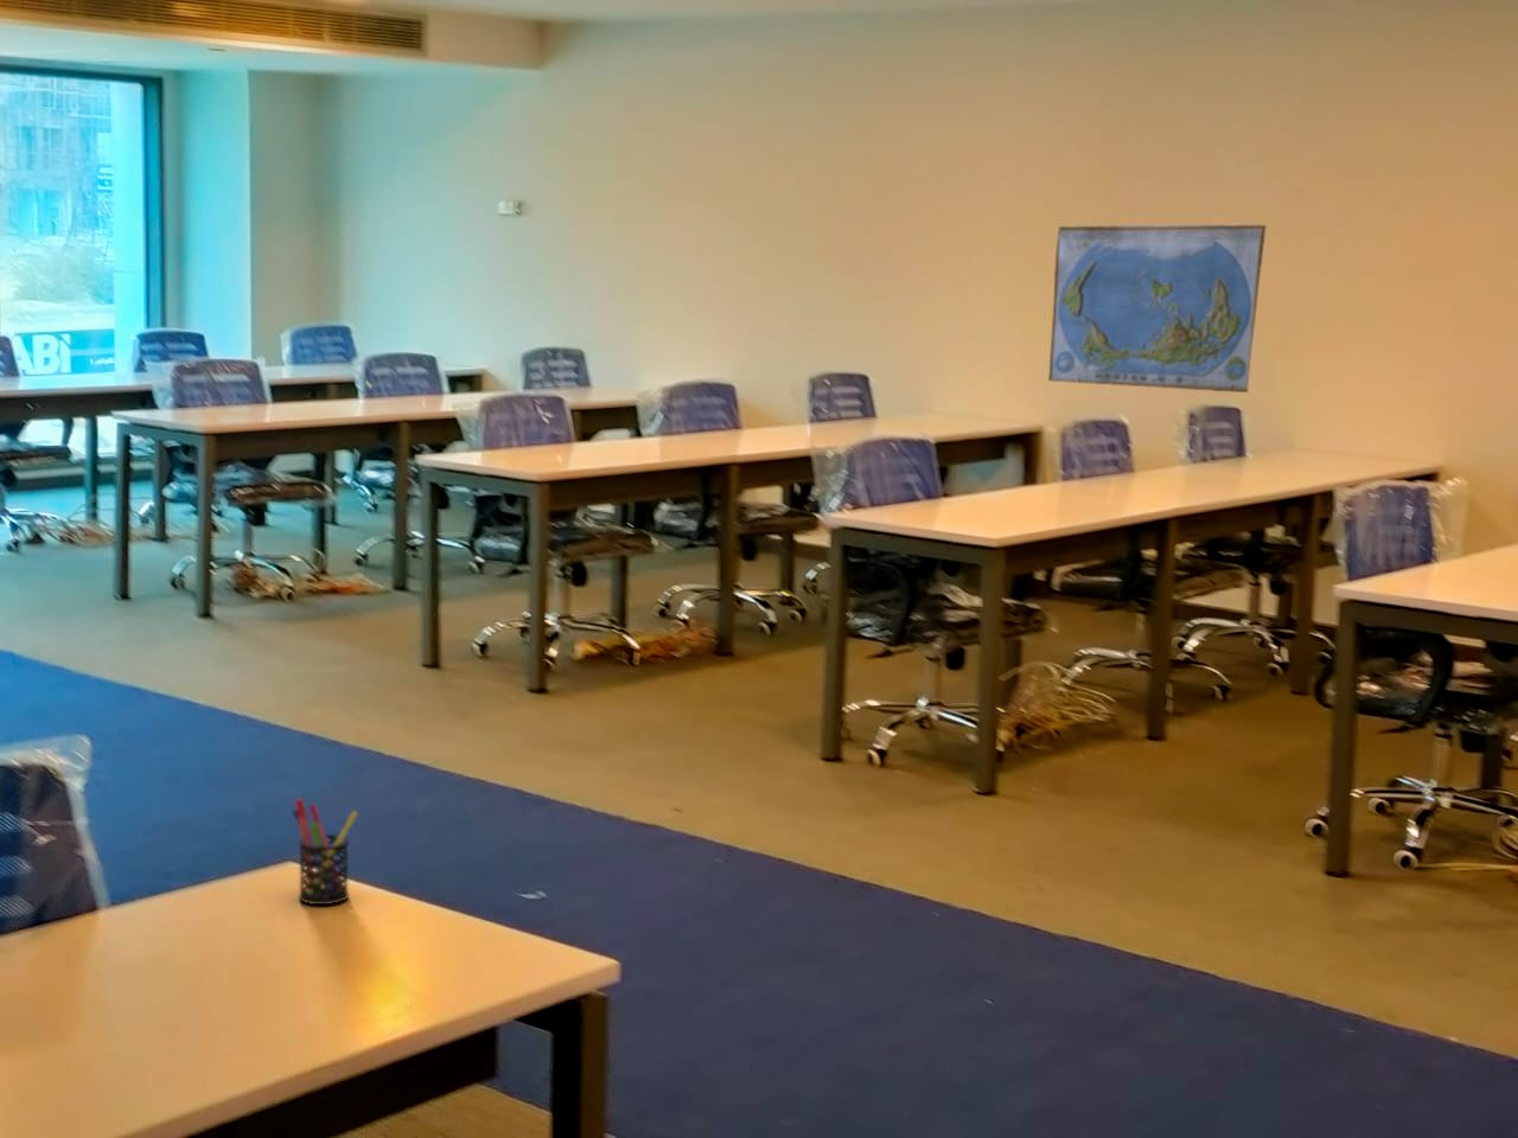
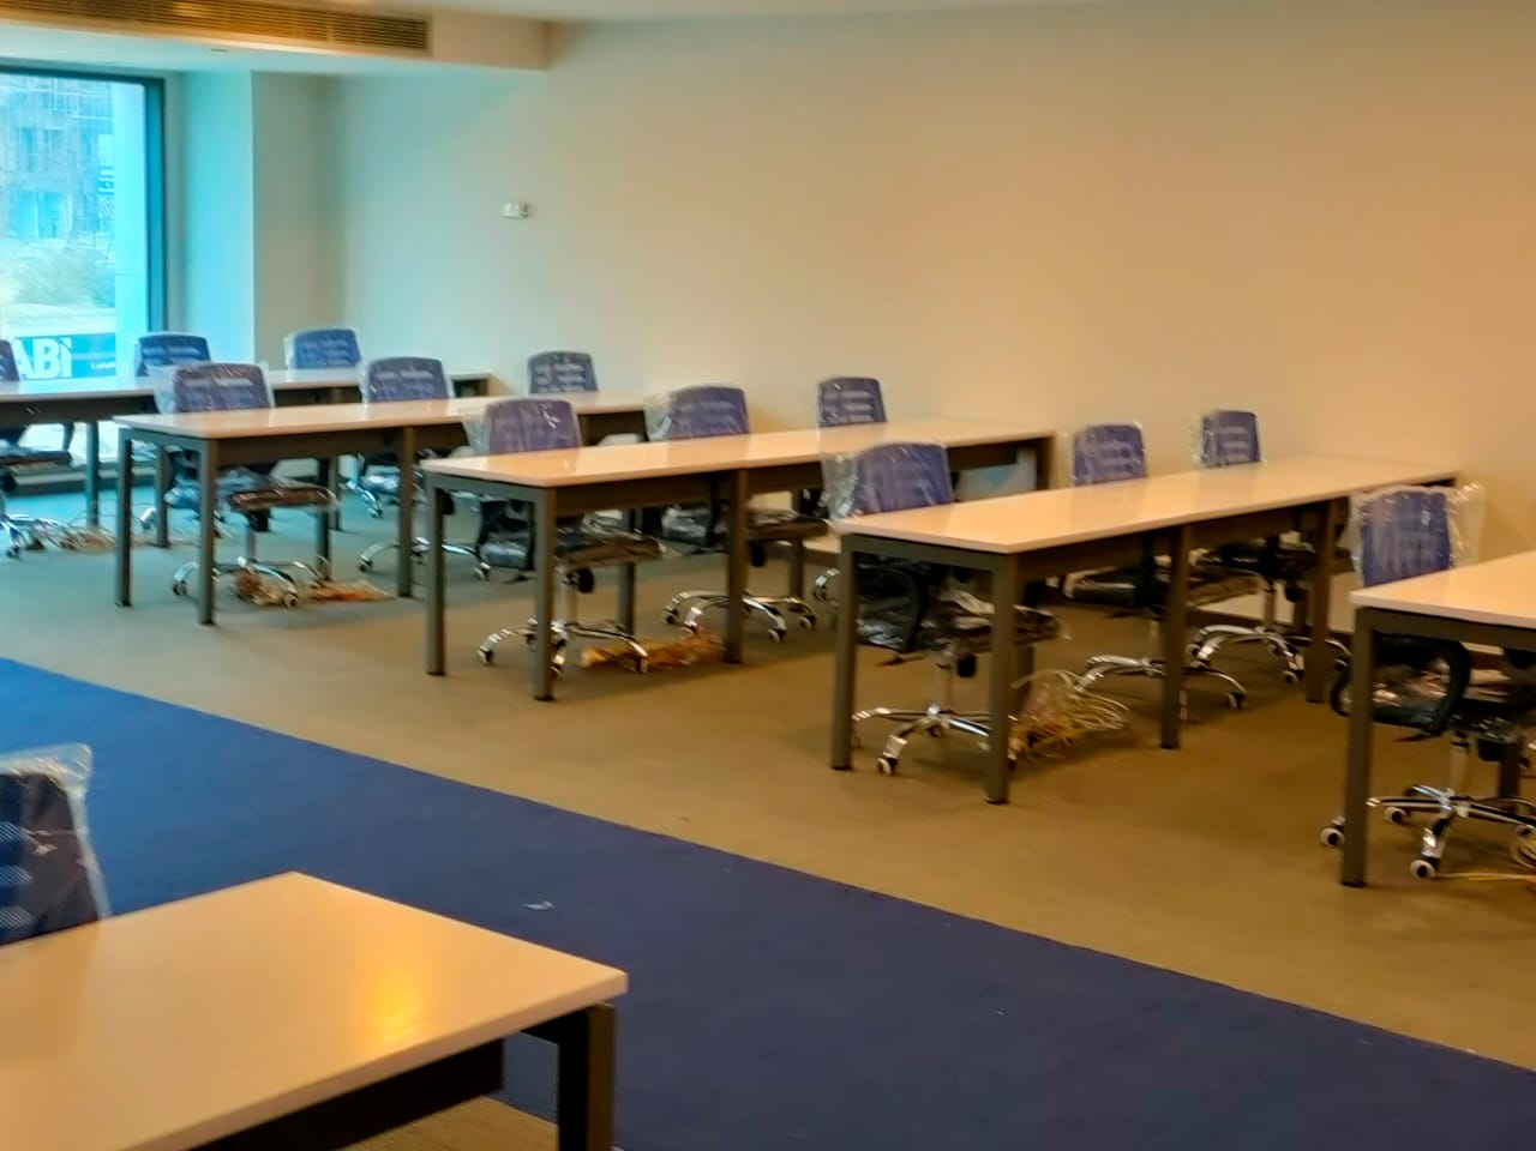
- world map (1151, 306)
- pen holder (319, 850)
